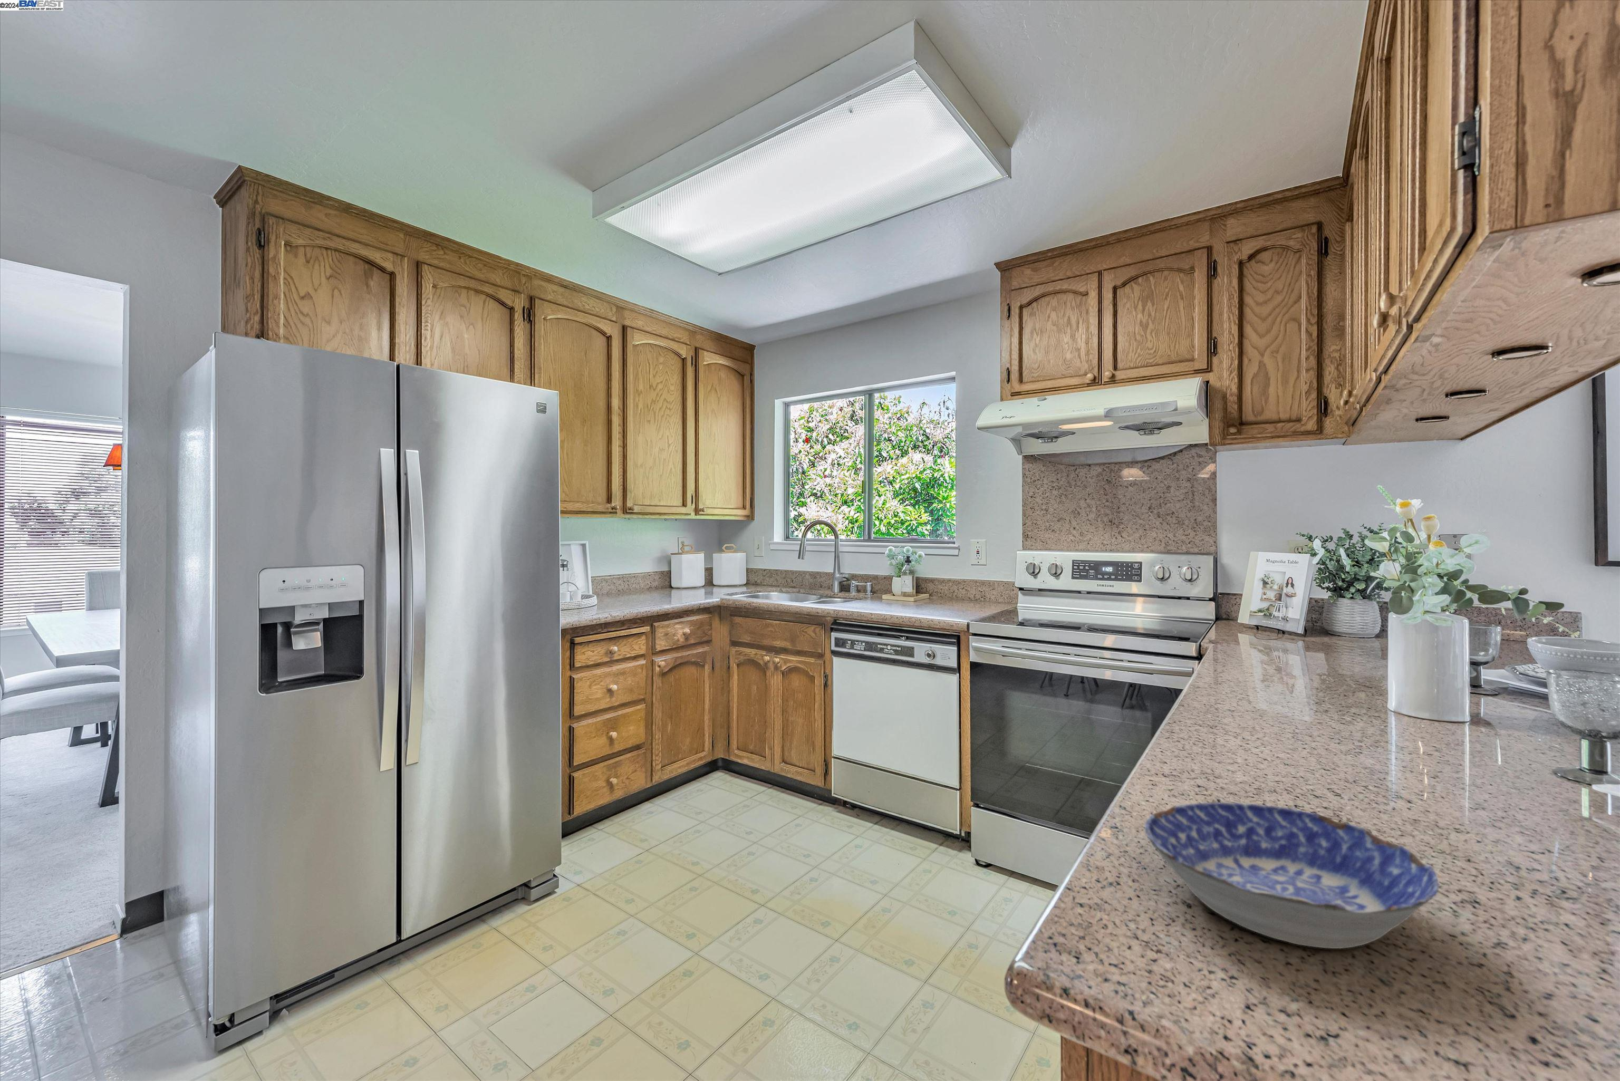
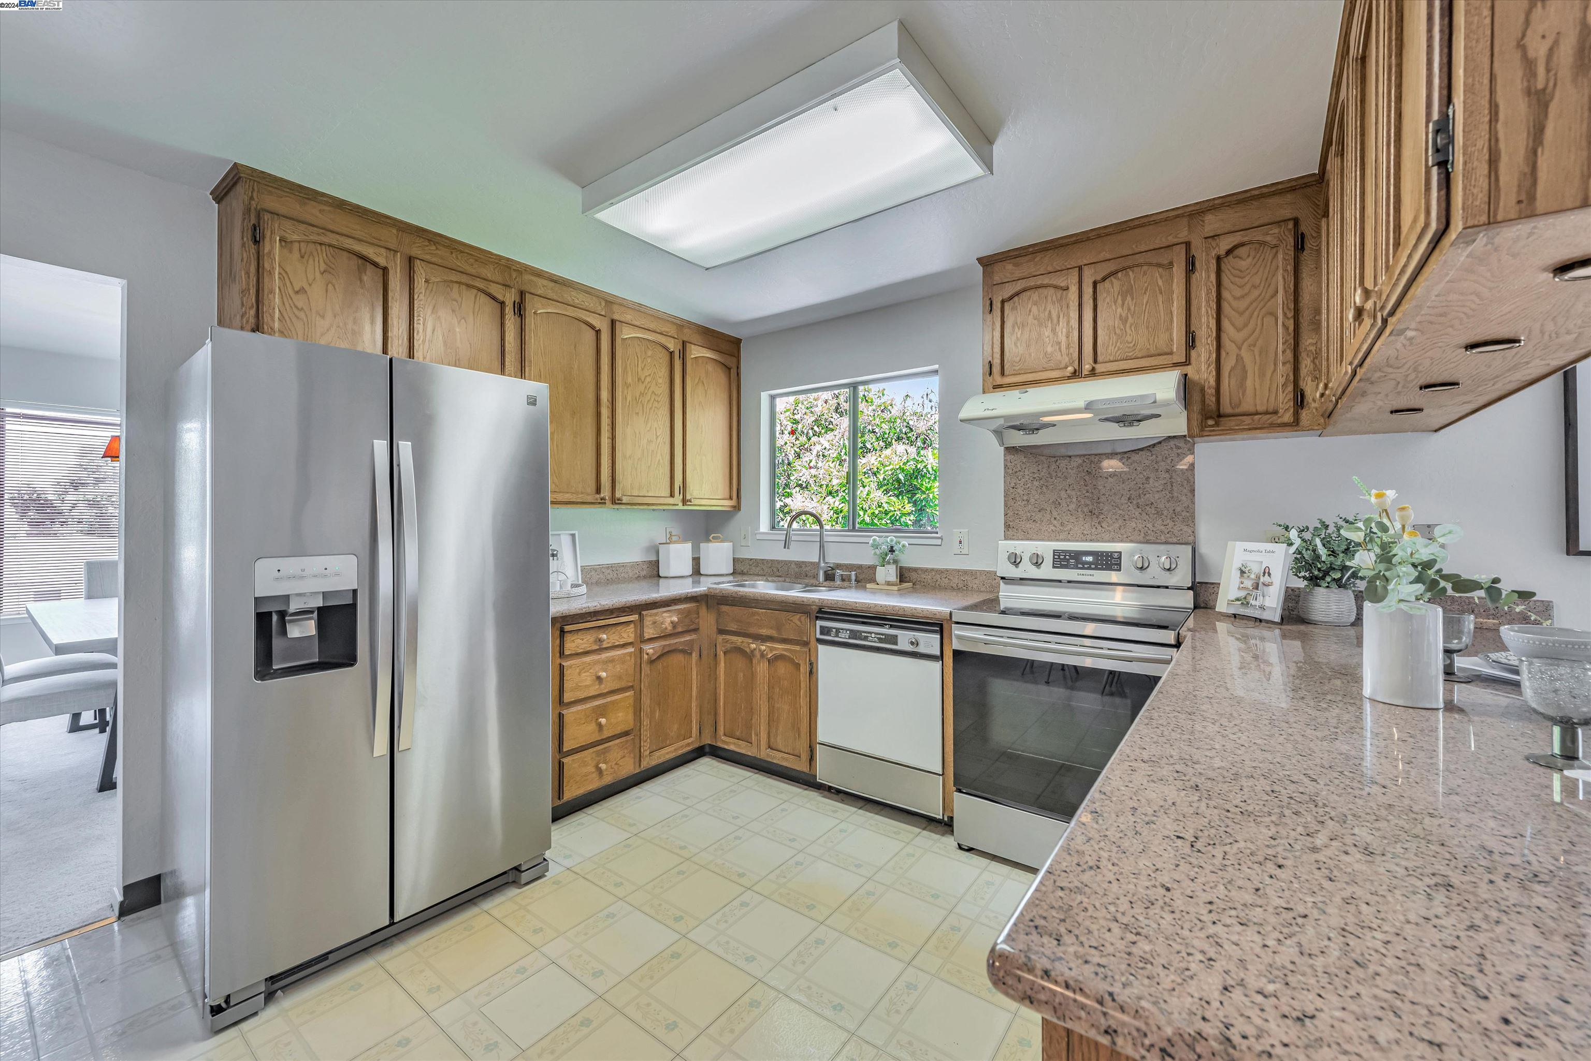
- bowl (1275, 873)
